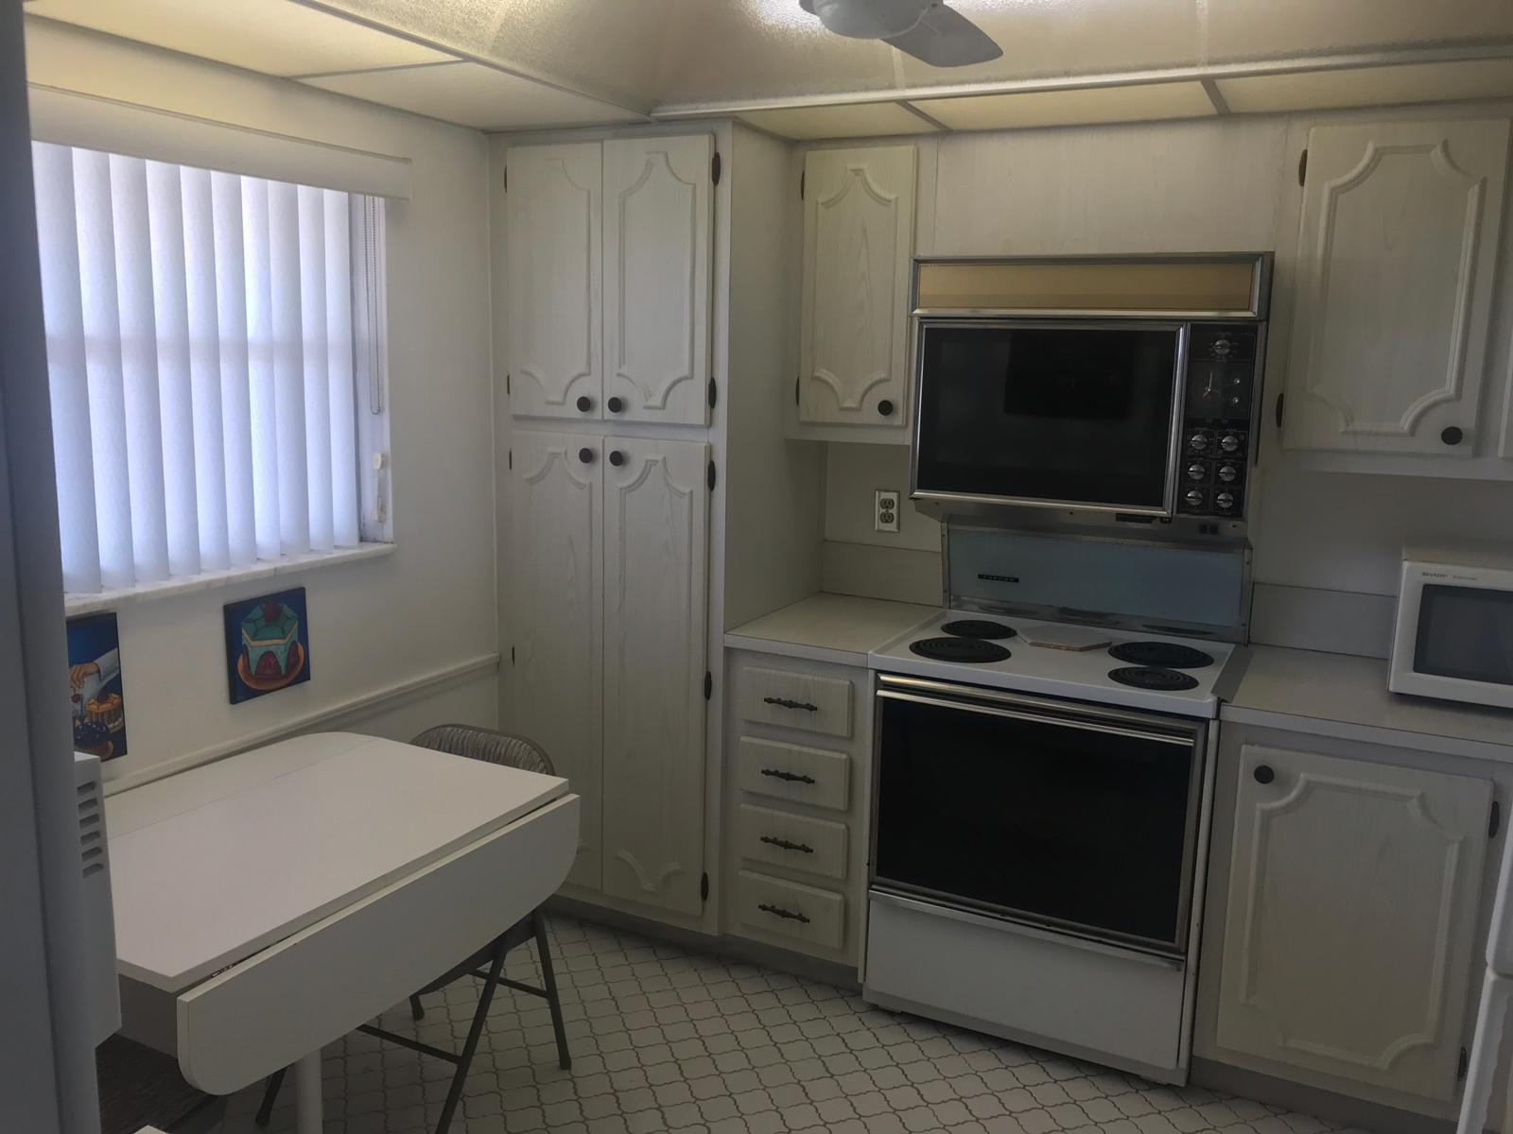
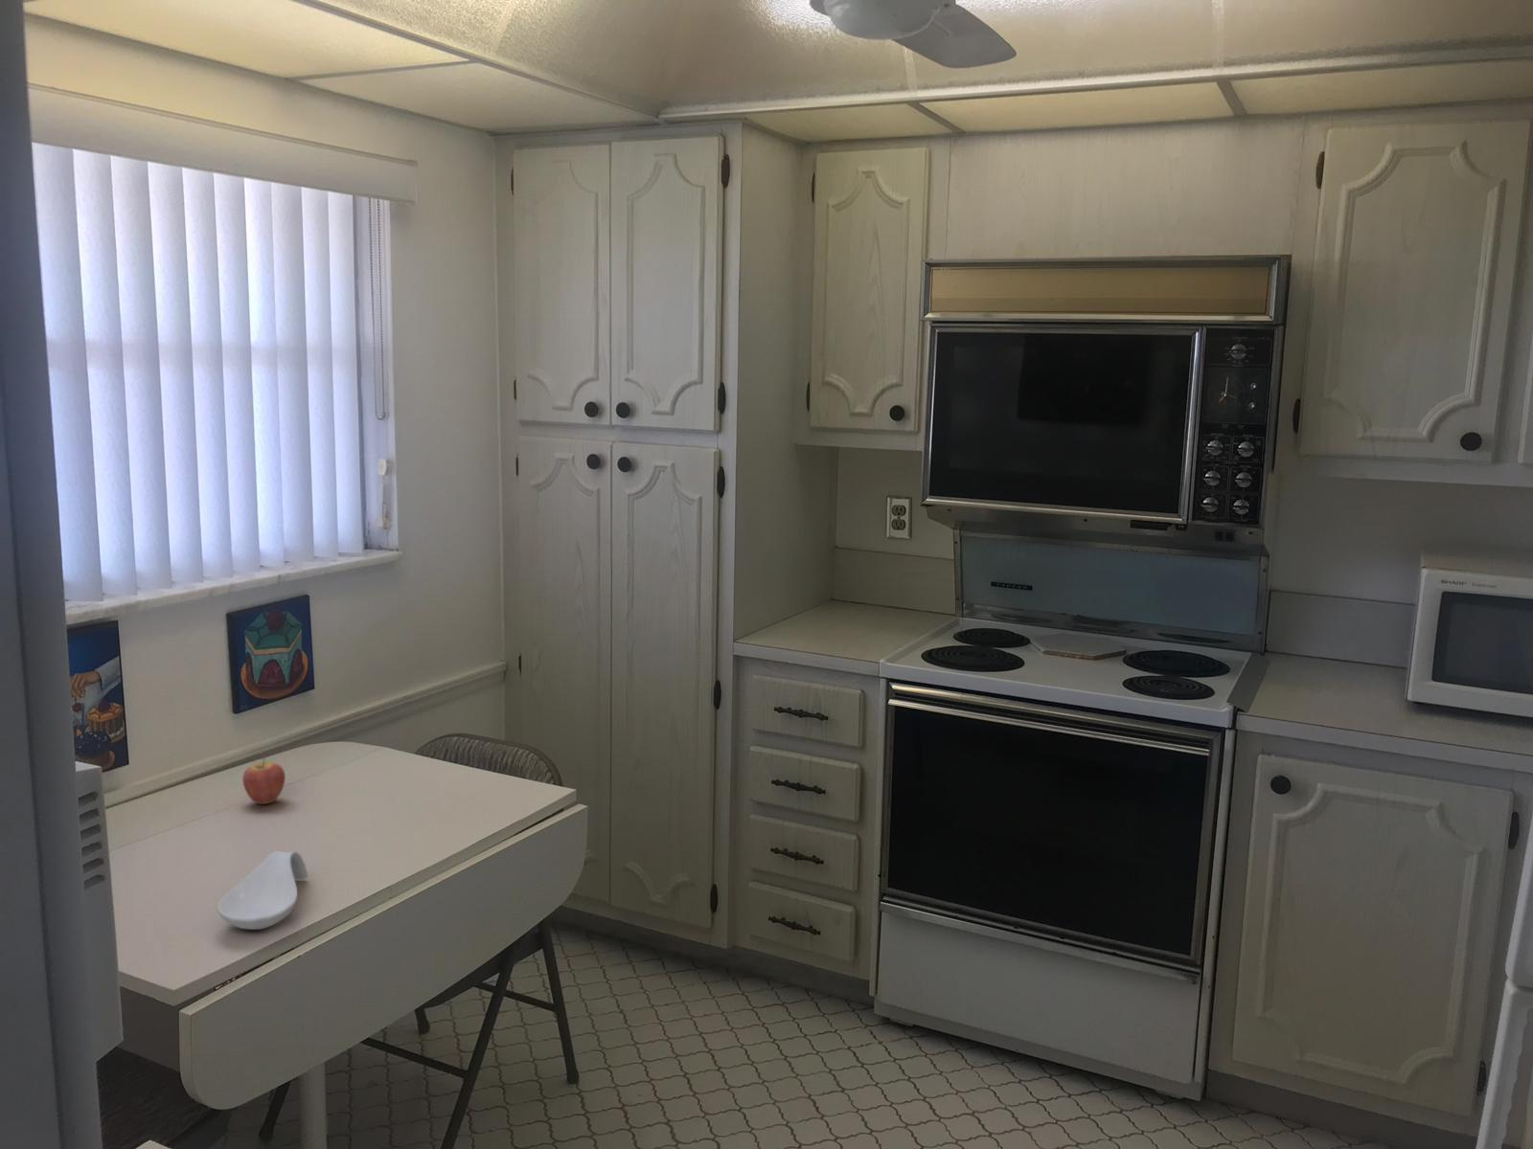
+ spoon rest (269, 887)
+ fruit (263, 778)
